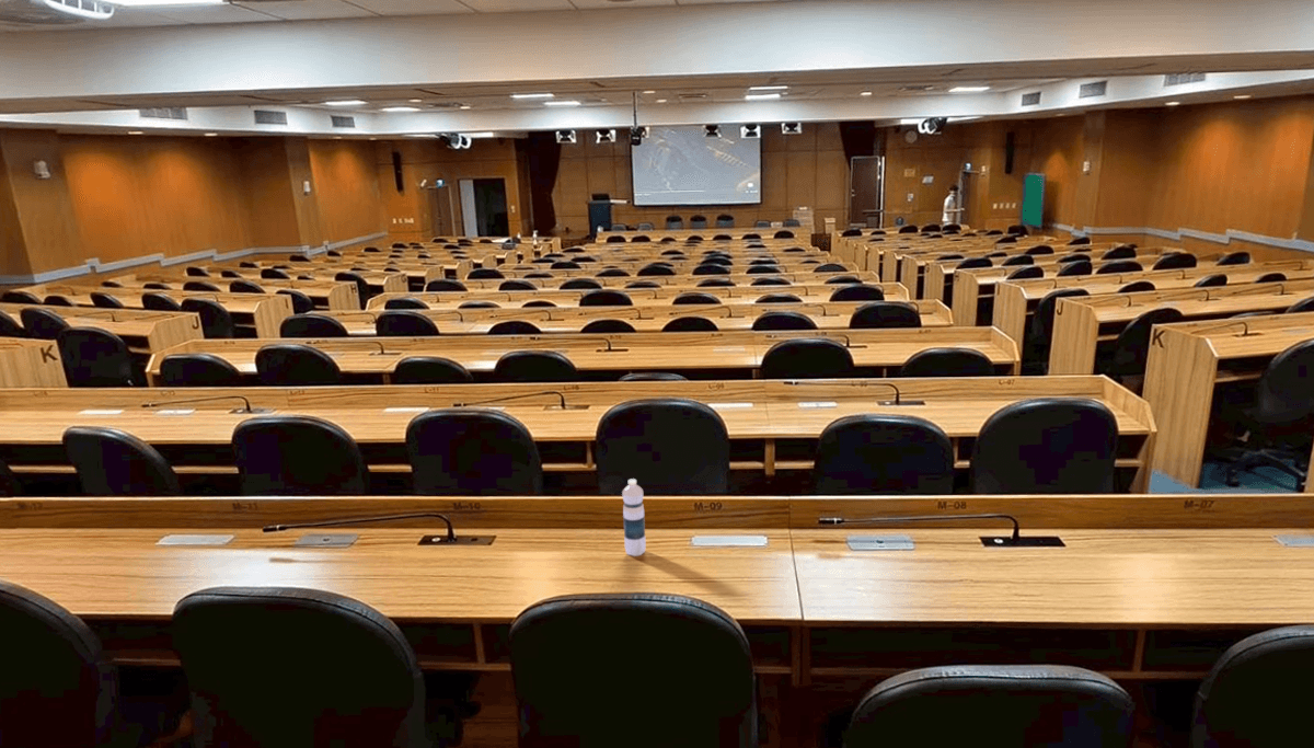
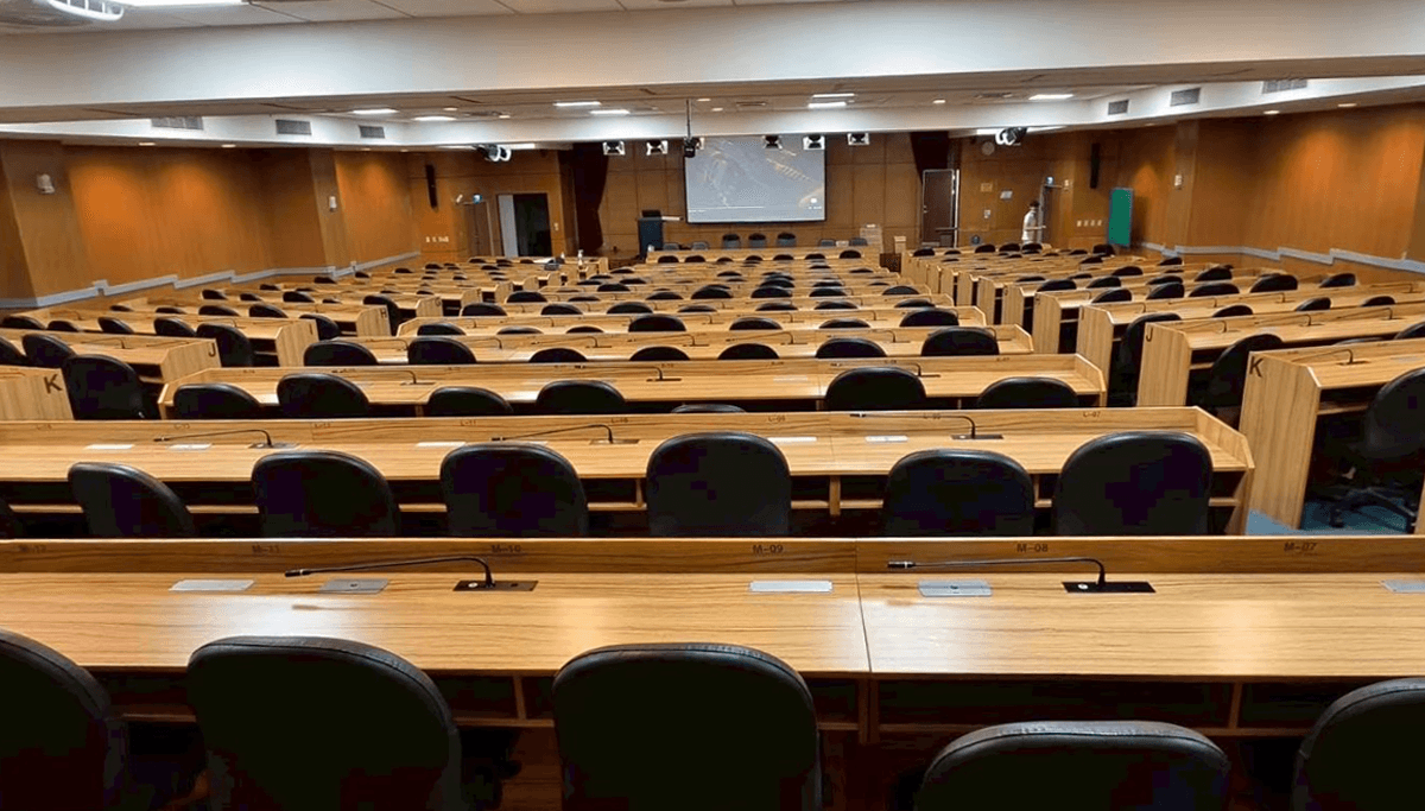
- water bottle (633, 516)
